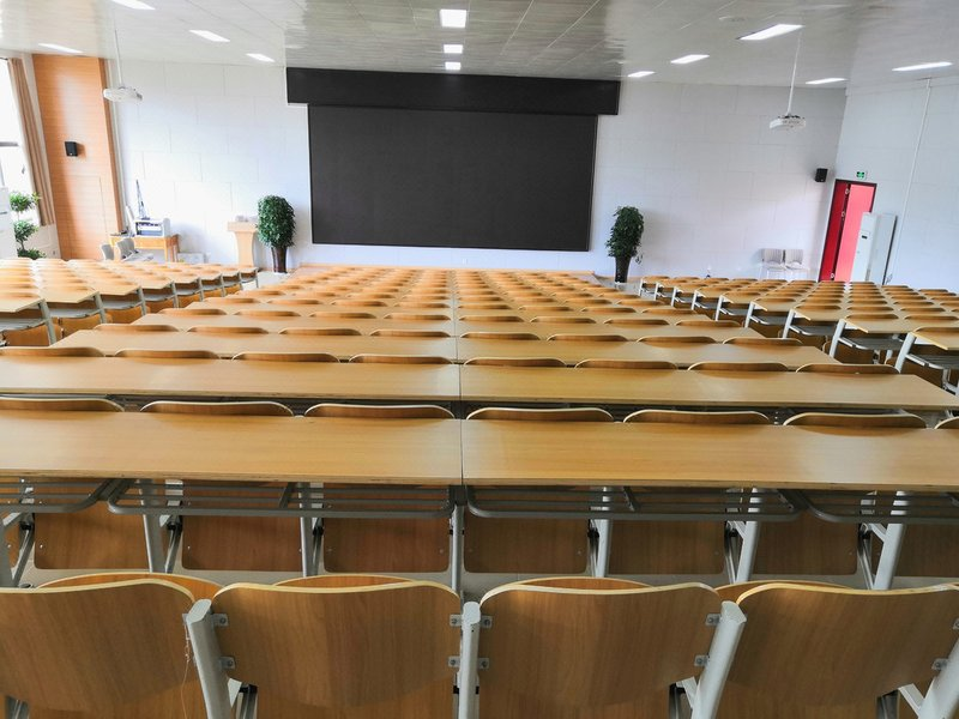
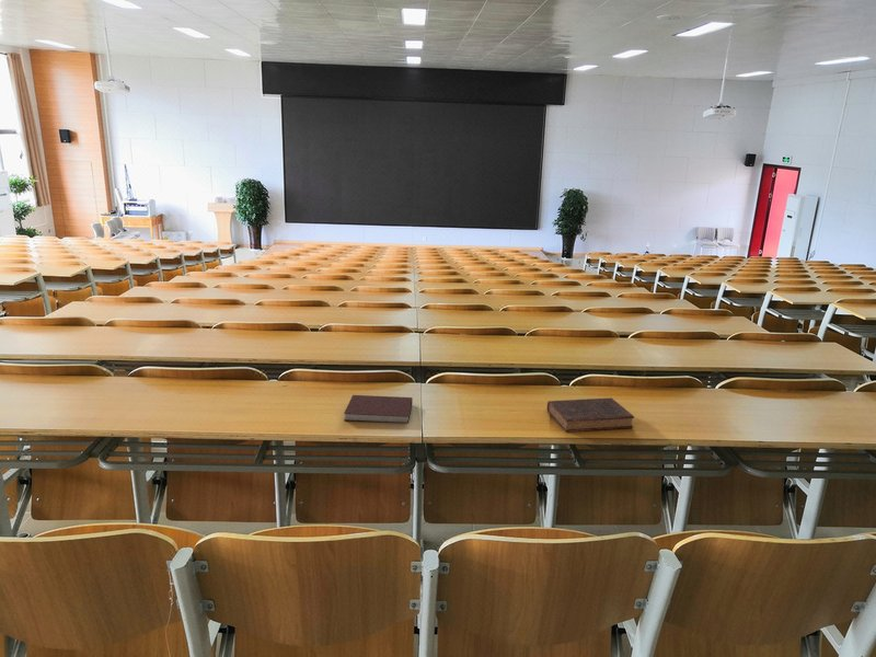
+ book (589, 413)
+ notebook (379, 408)
